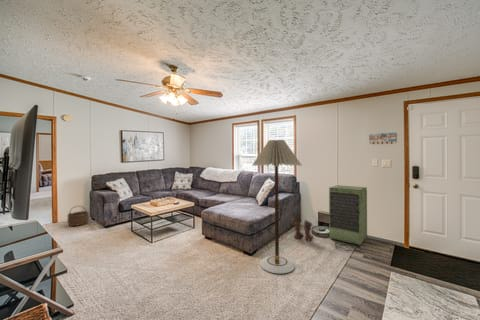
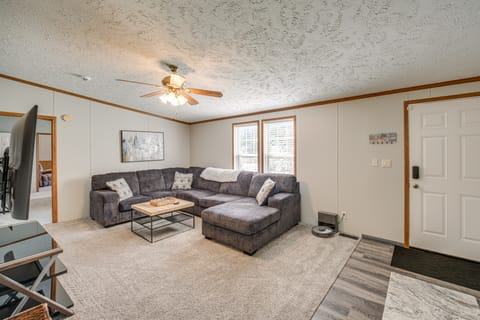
- wicker basket (78, 215)
- floor lamp (276, 202)
- storage cabinet (346, 215)
- boots (300, 228)
